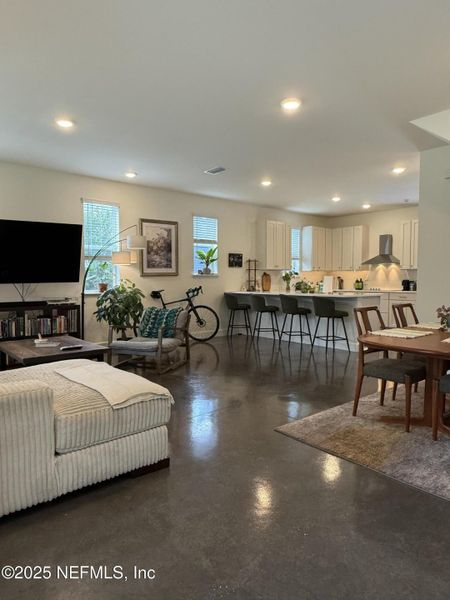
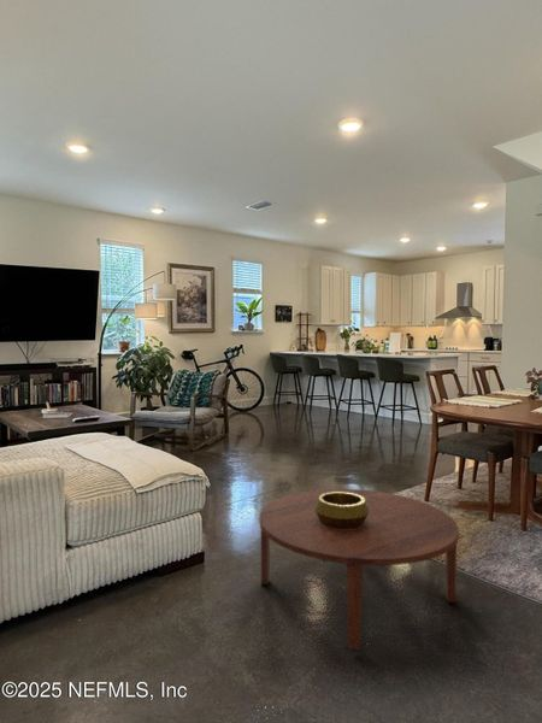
+ coffee table (354, 553)
+ decorative bowl (341, 509)
